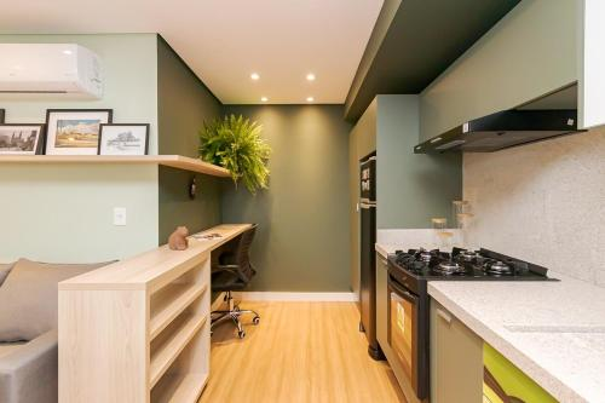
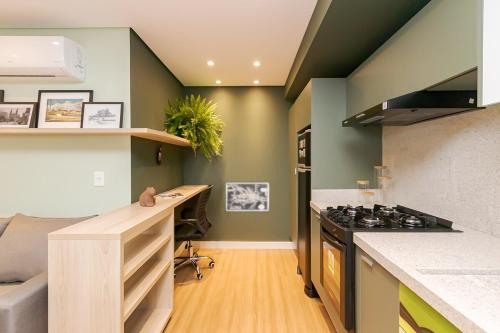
+ wall art (247, 196)
